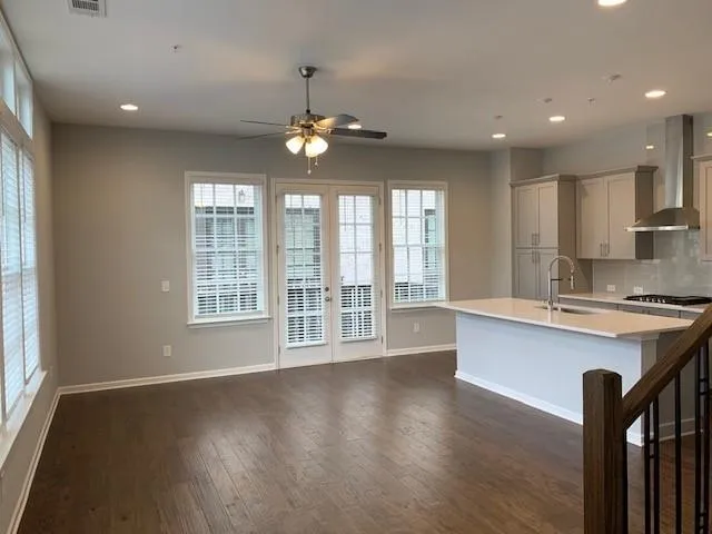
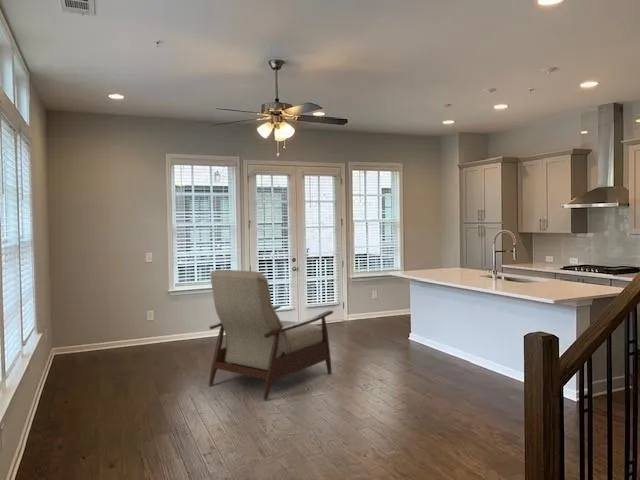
+ chair (271, 323)
